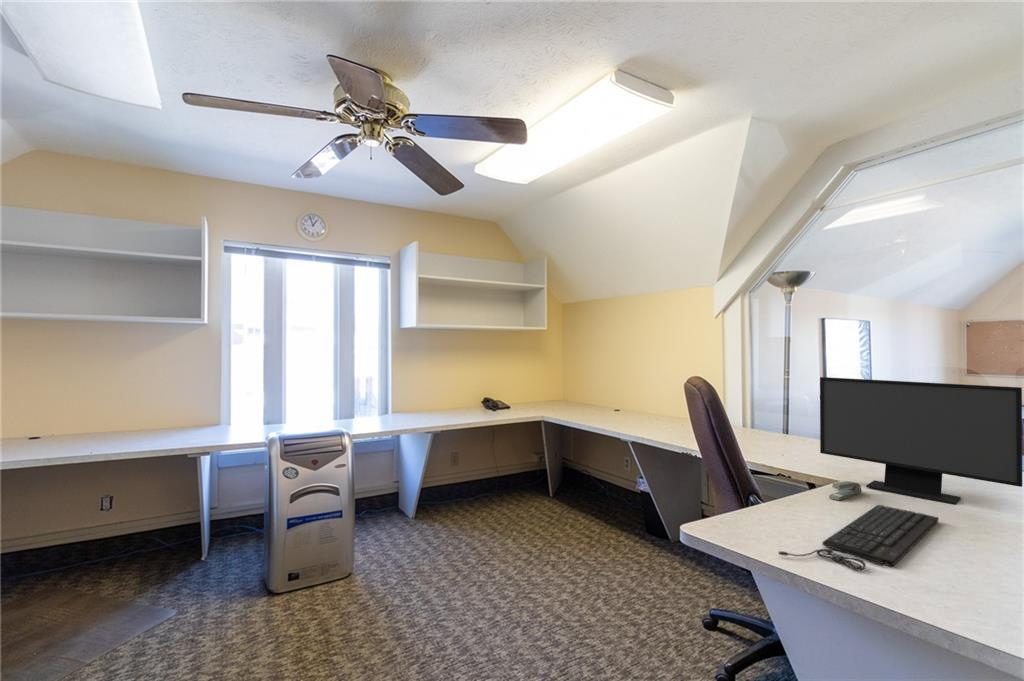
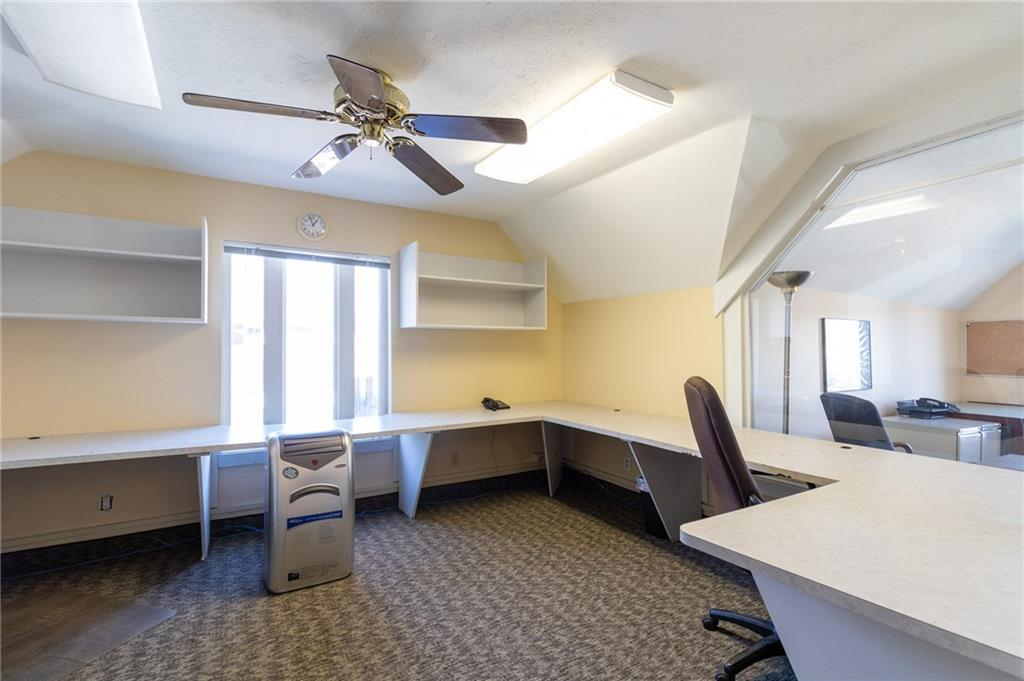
- computer monitor (911, 436)
- stapler (845, 488)
- keyboard (864, 534)
